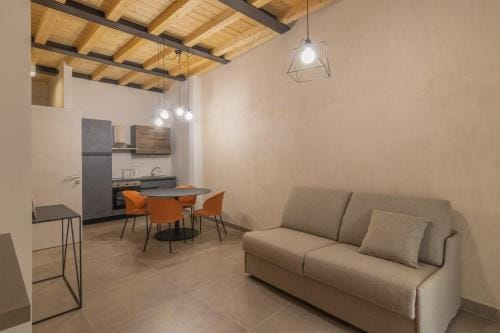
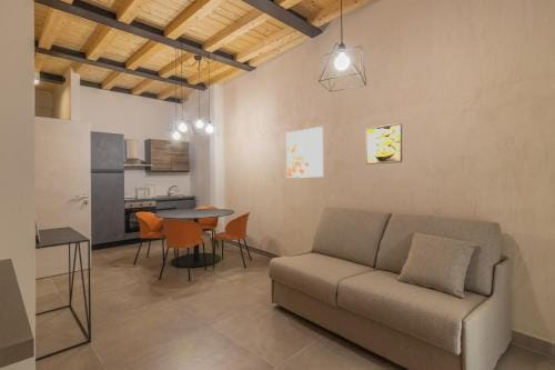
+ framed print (303, 153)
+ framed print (383, 144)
